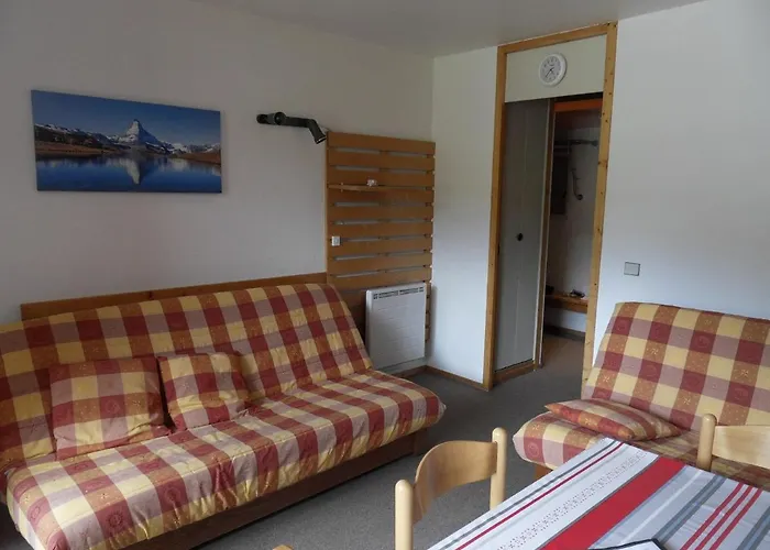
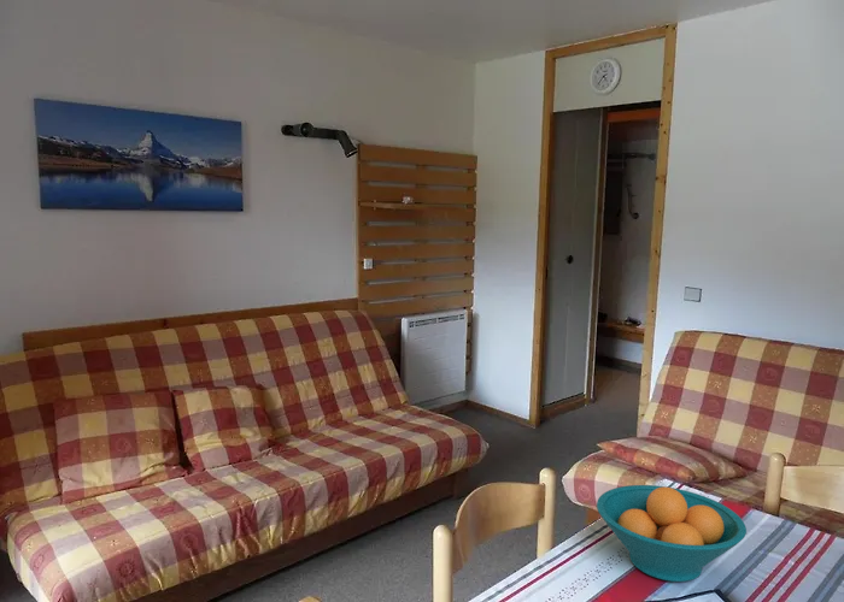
+ fruit bowl (667, 526)
